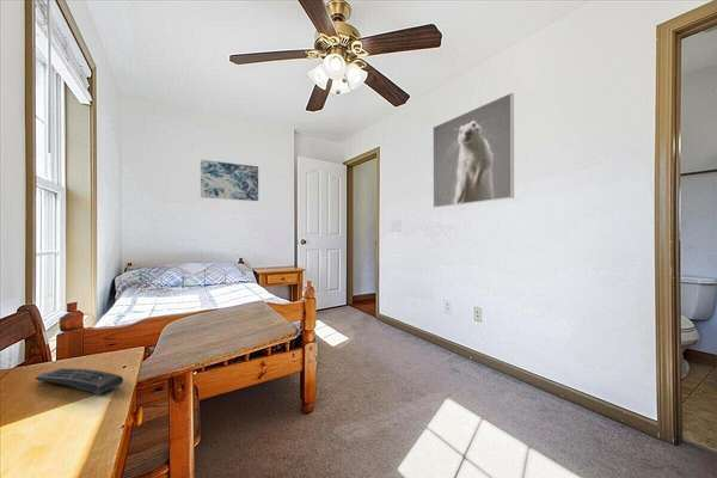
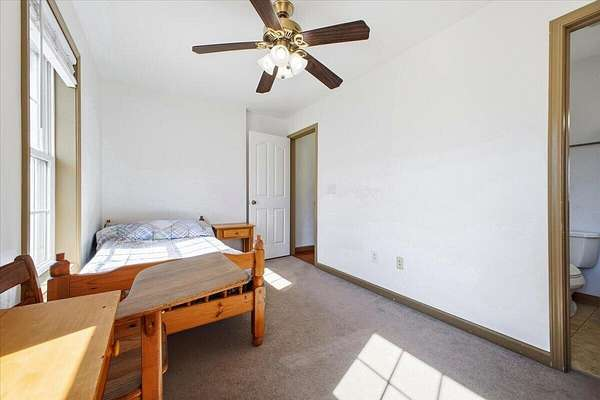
- wall art (229, 180)
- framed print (467, 158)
- remote control (75, 379)
